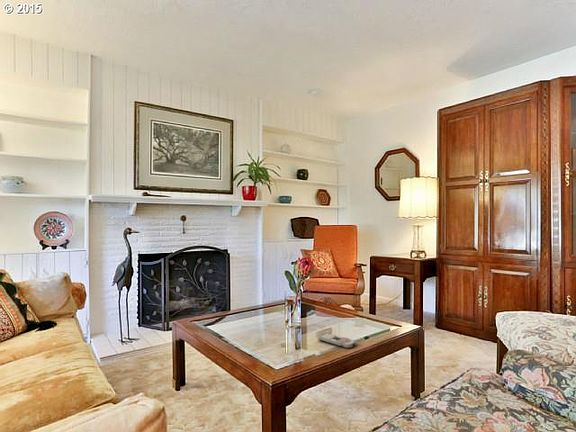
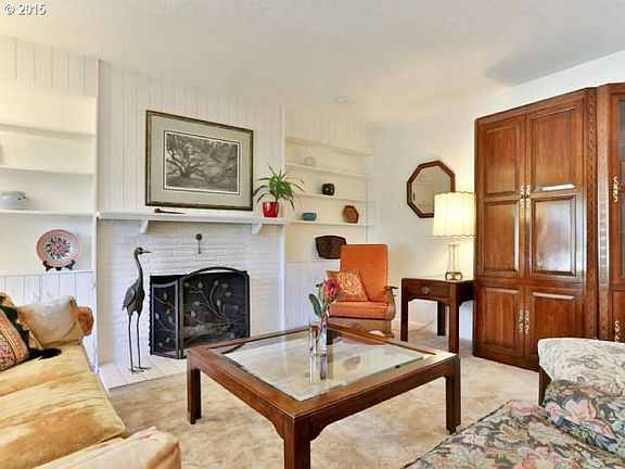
- remote control (336, 340)
